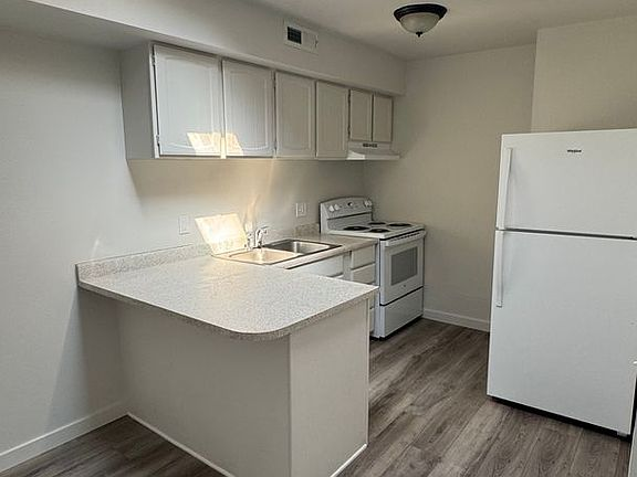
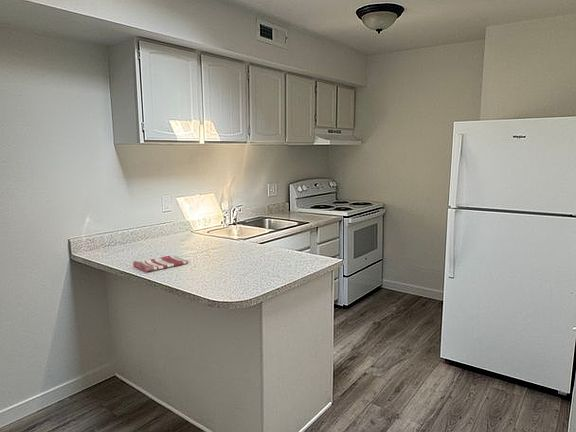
+ dish towel (160, 262)
